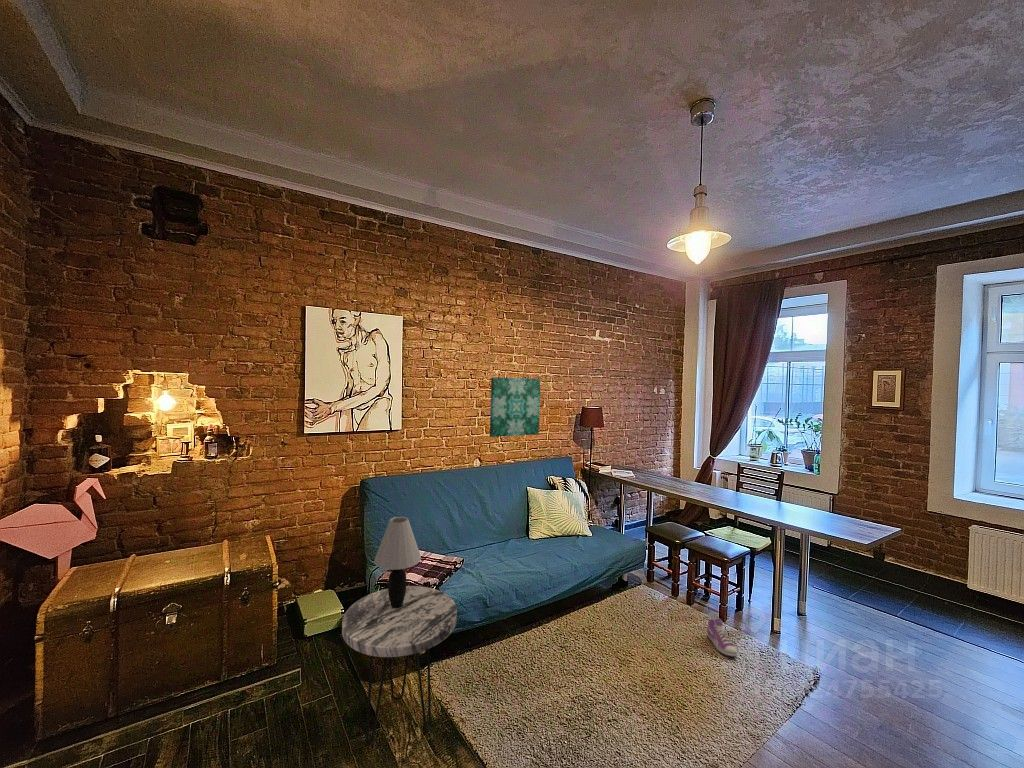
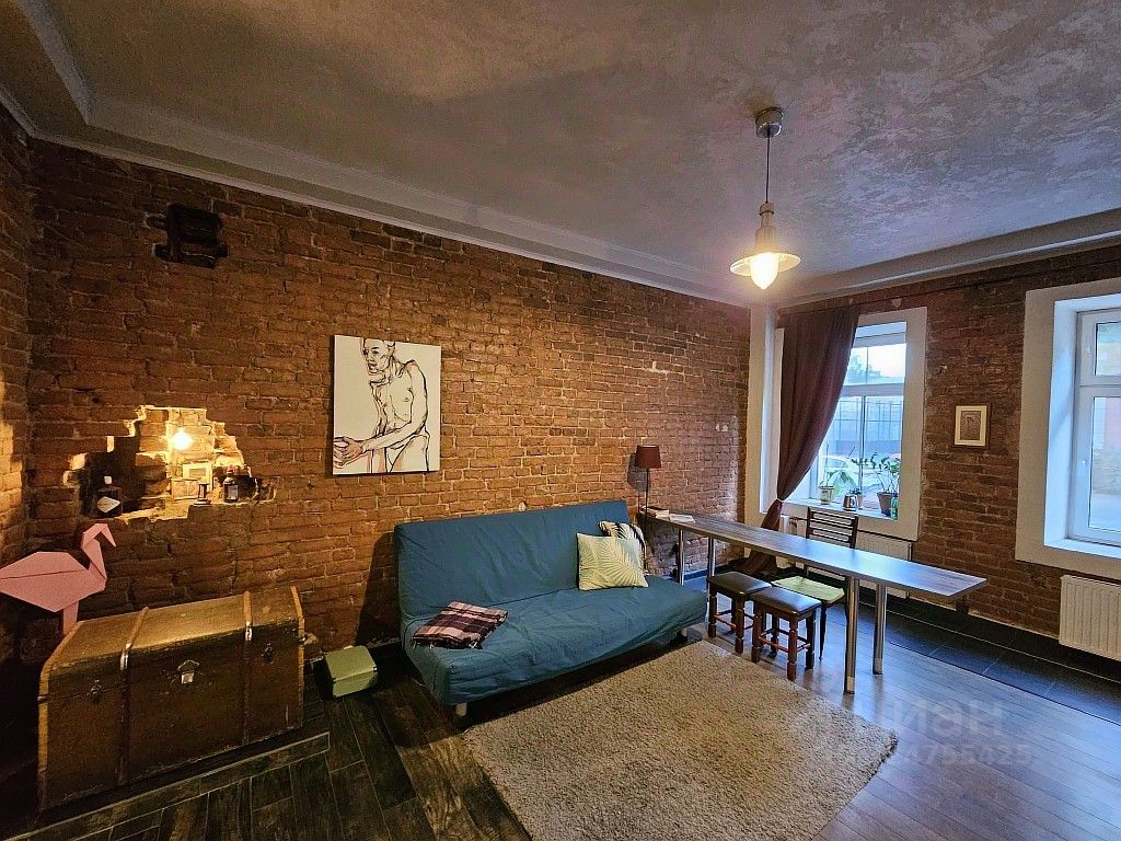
- table lamp (397, 562)
- wall art (515, 406)
- side table (405, 667)
- sneaker (720, 634)
